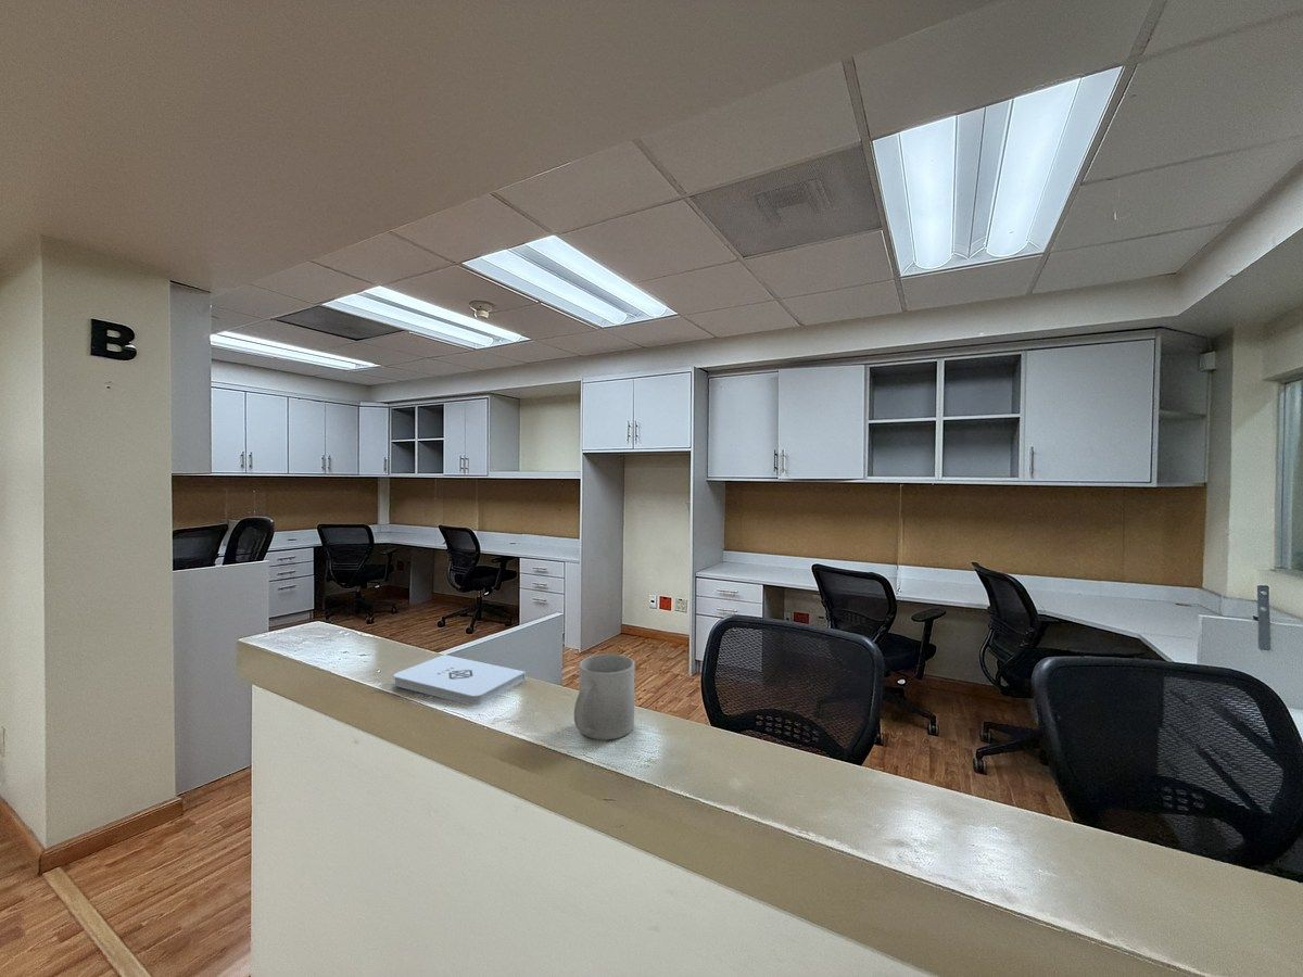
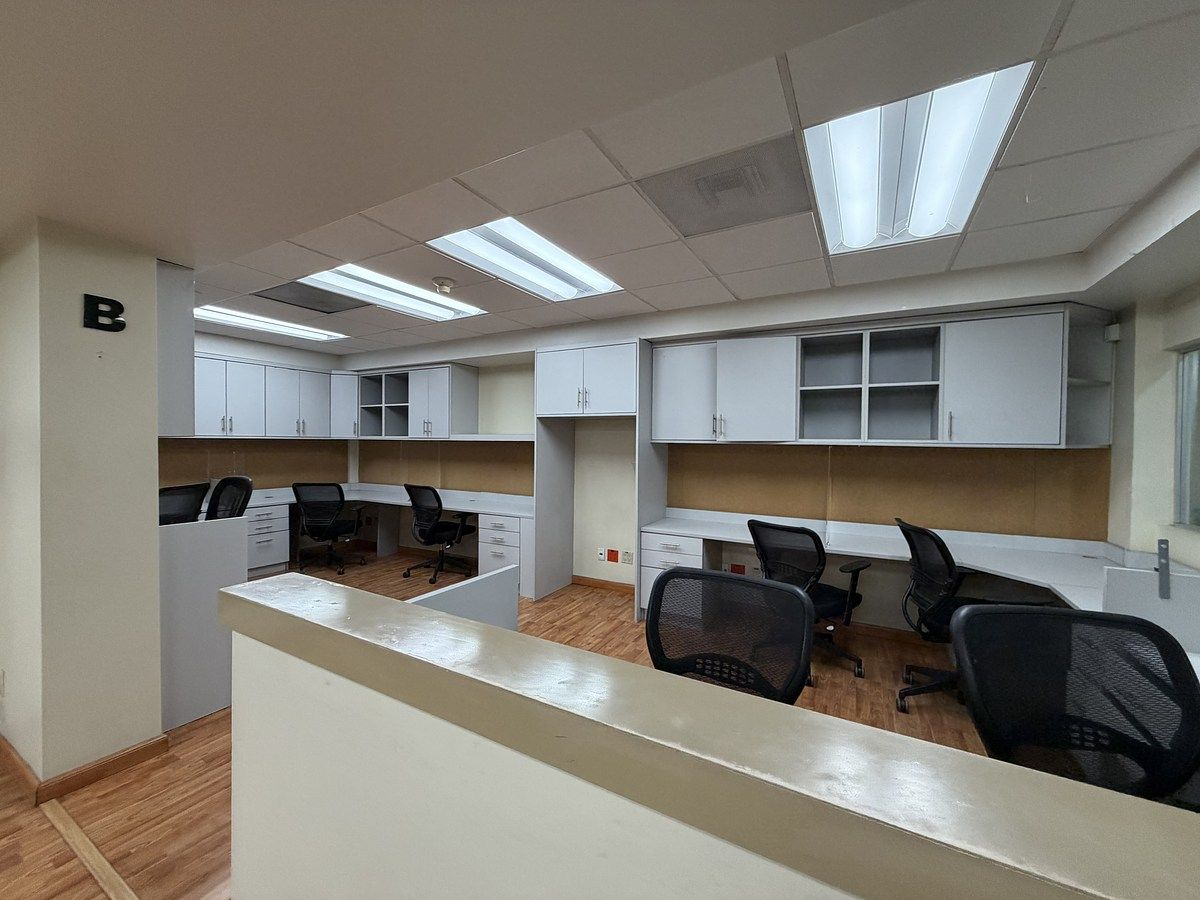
- mug (599, 699)
- notepad (458, 677)
